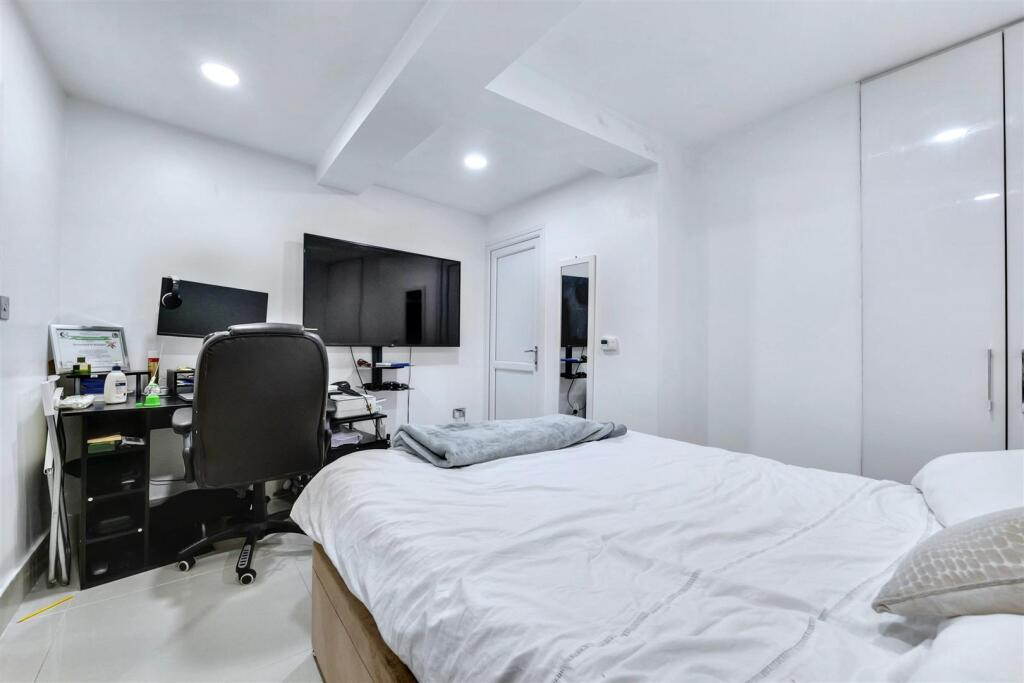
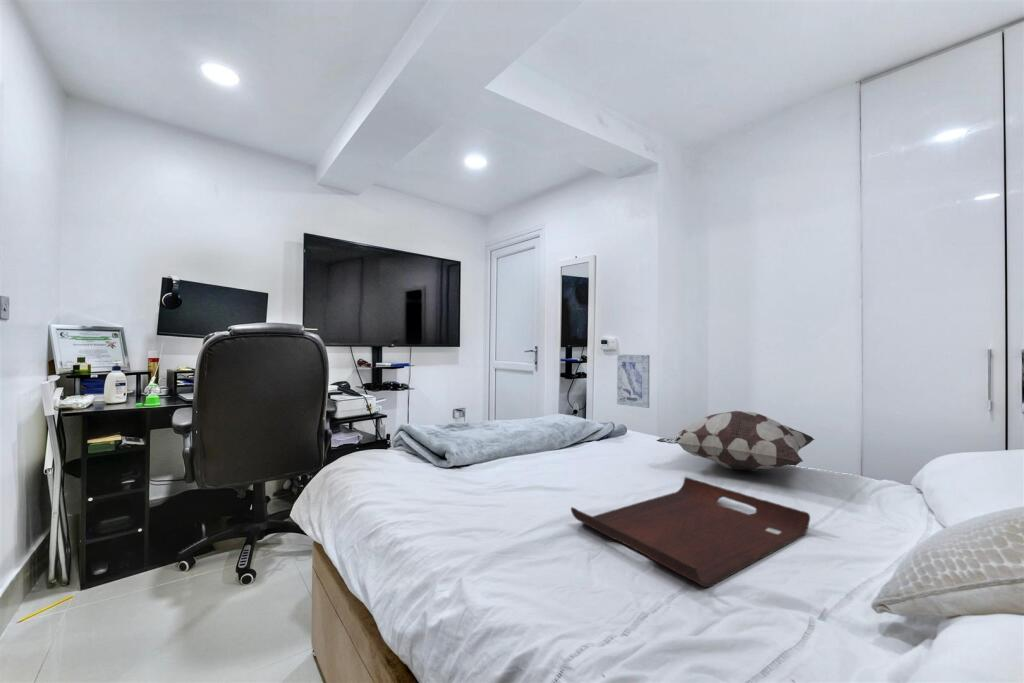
+ decorative pillow (736, 440)
+ wall art (632, 380)
+ serving tray (689, 519)
